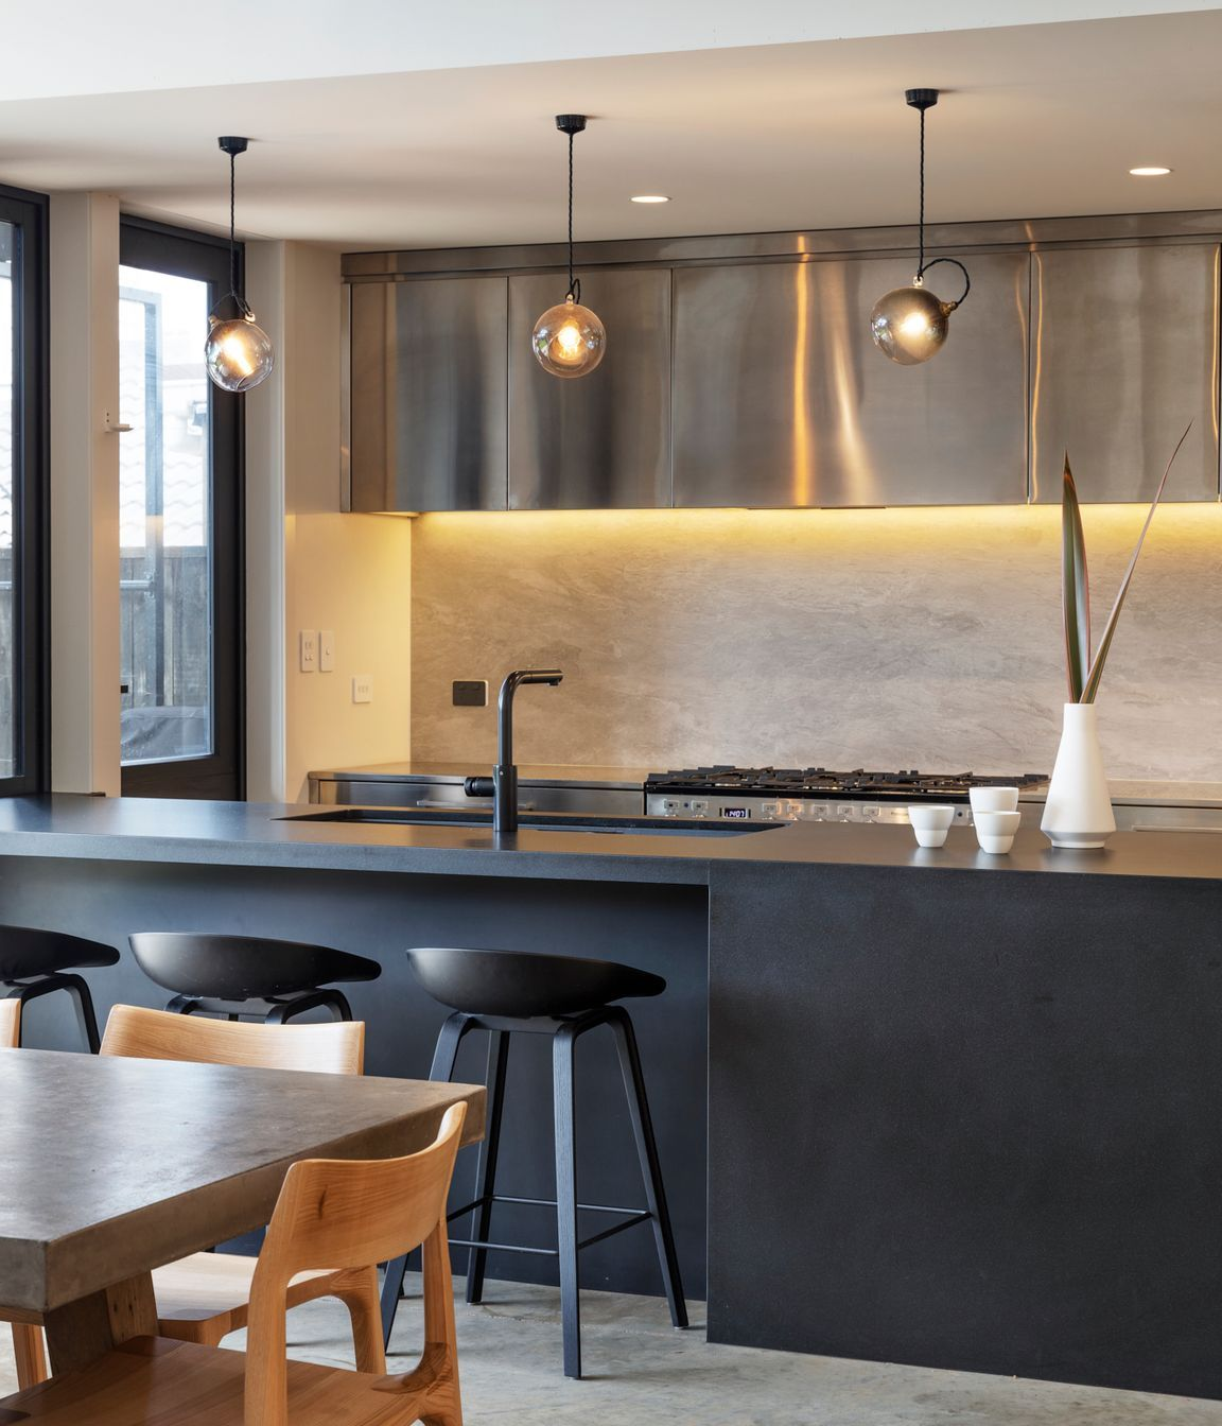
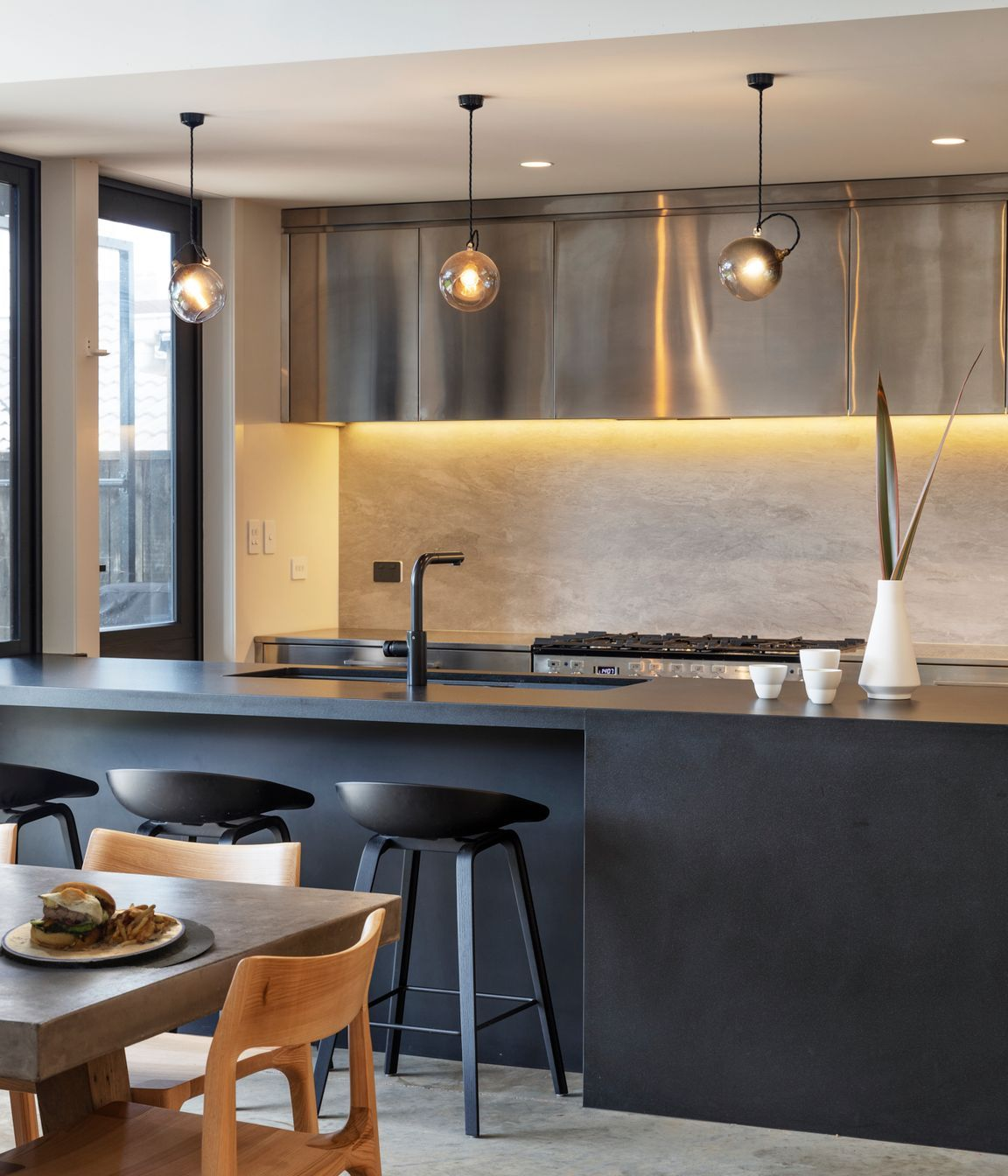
+ plate (108, 915)
